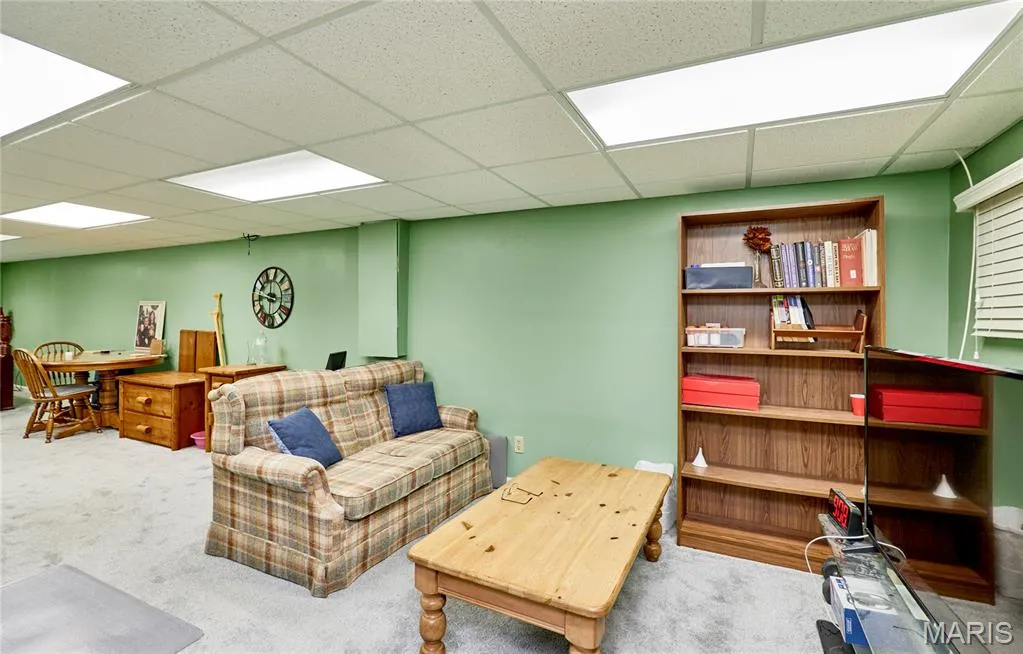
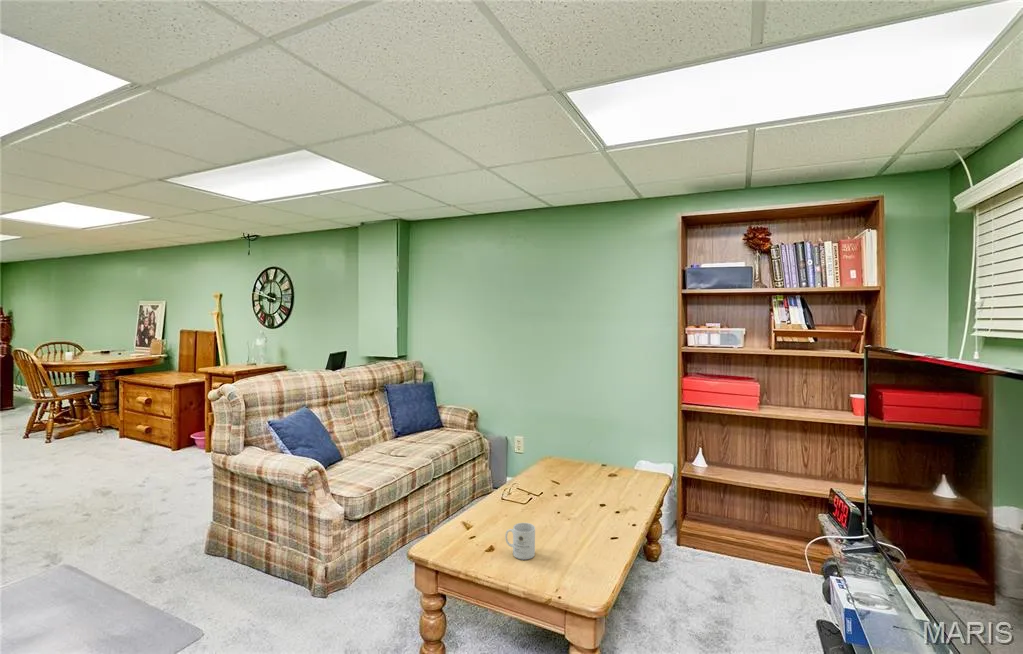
+ mug (519, 539)
